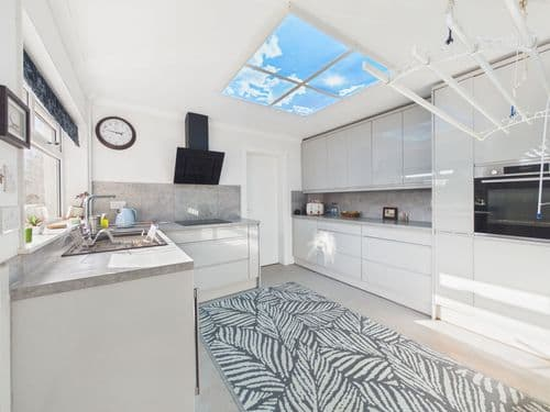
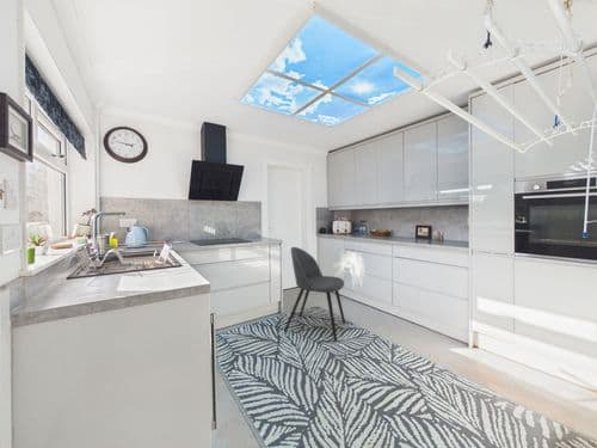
+ dining chair (315, 287)
